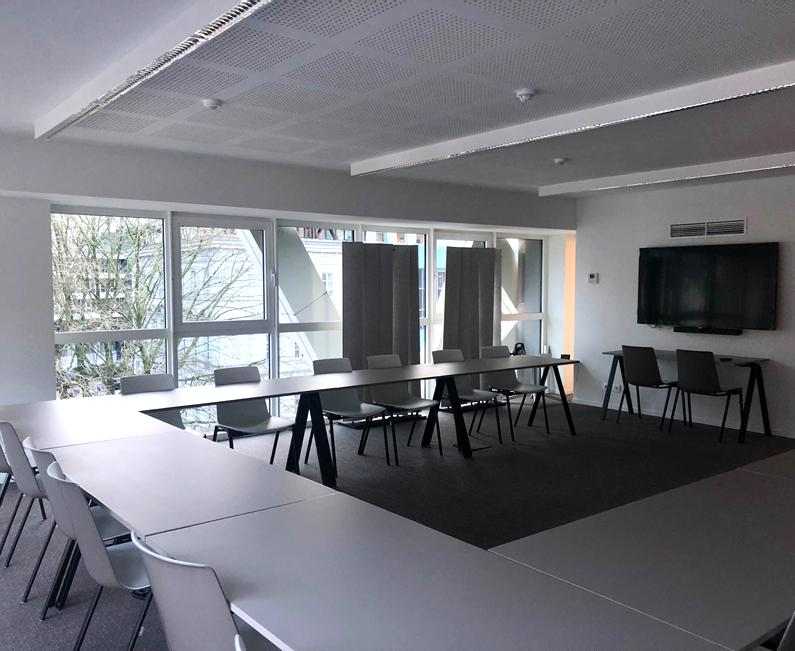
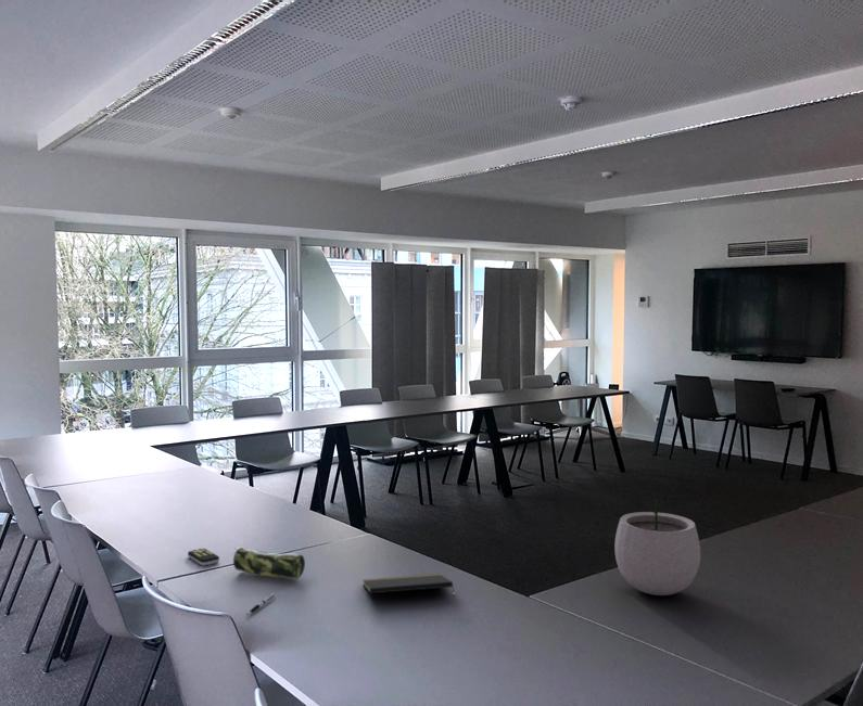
+ remote control (203, 556)
+ plant pot (657, 540)
+ pen (261, 604)
+ pencil case (267, 563)
+ notepad (406, 582)
